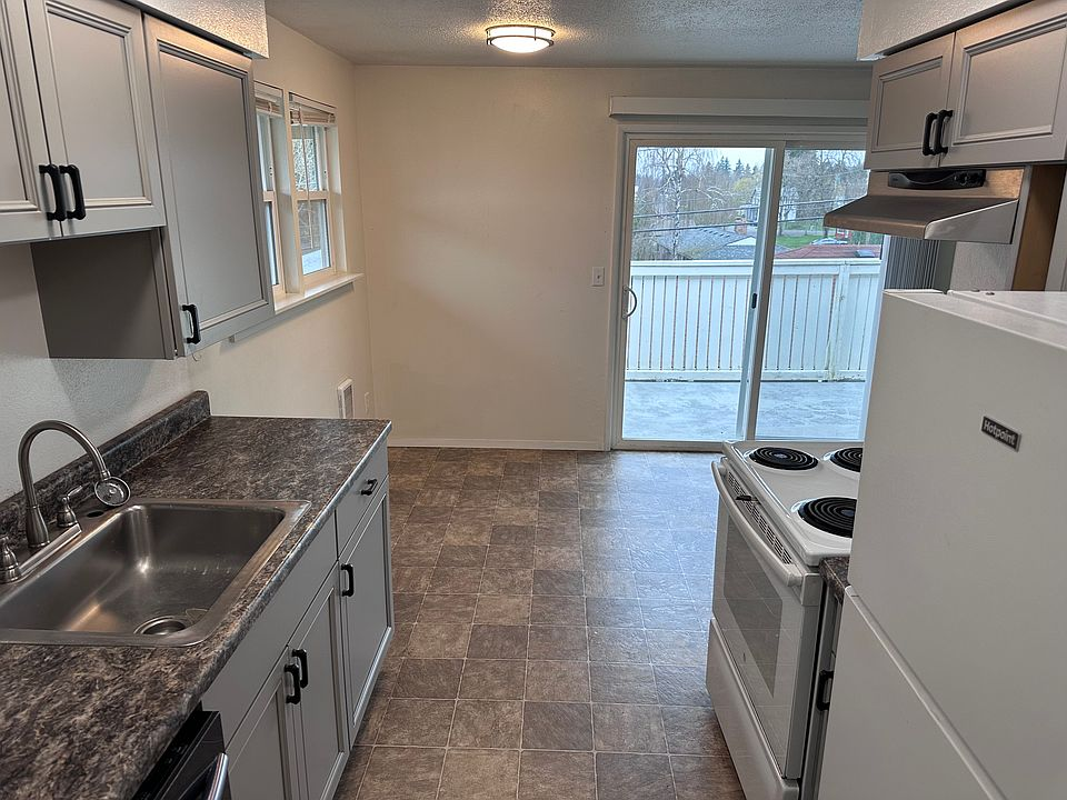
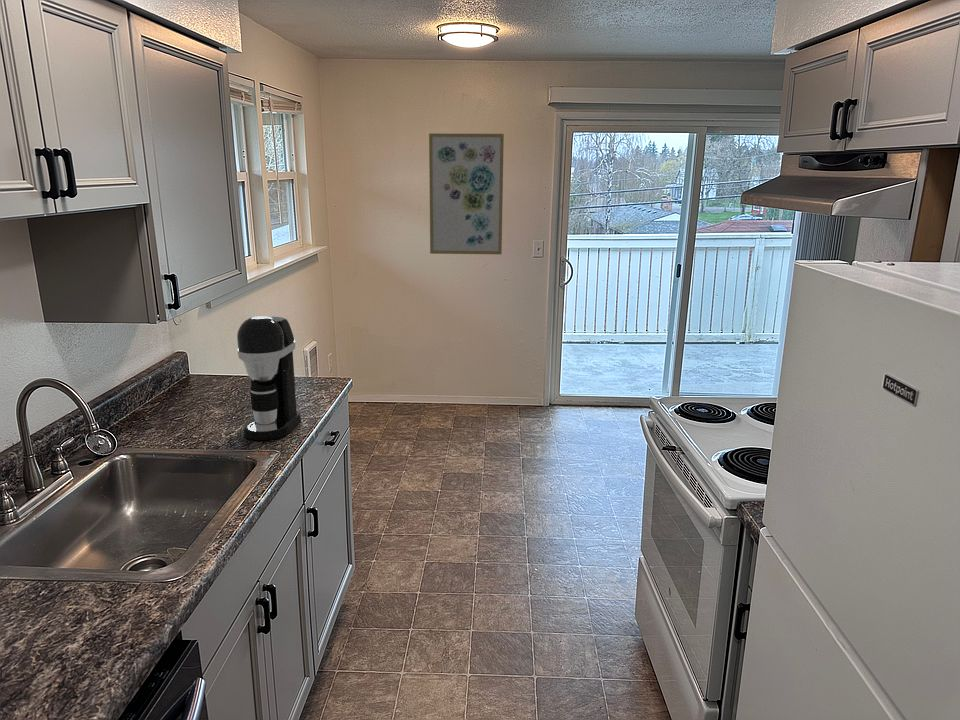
+ wall art (466, 195)
+ coffee maker (269, 371)
